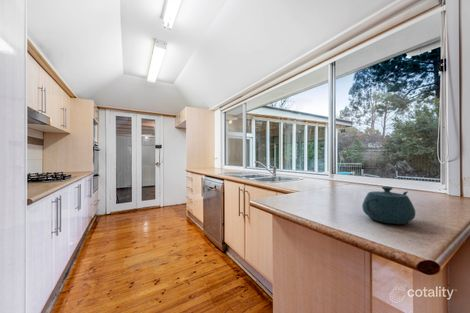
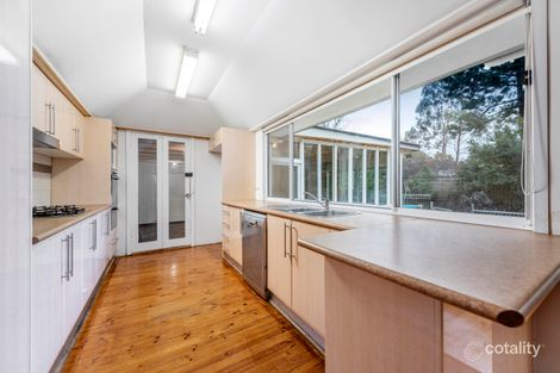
- teapot (388, 203)
